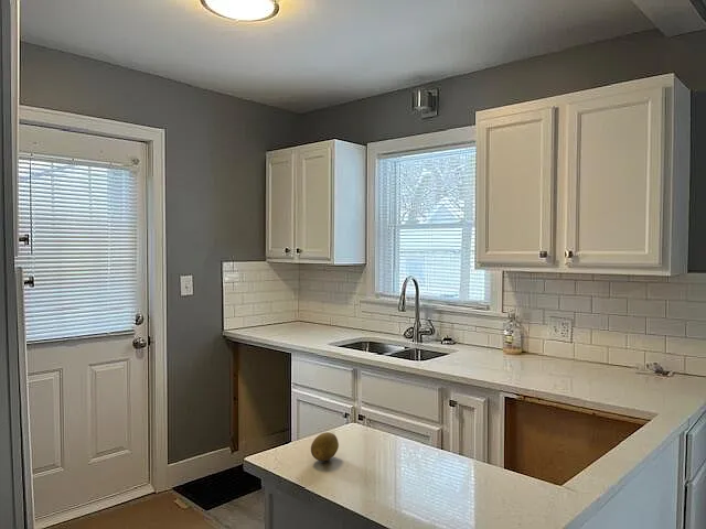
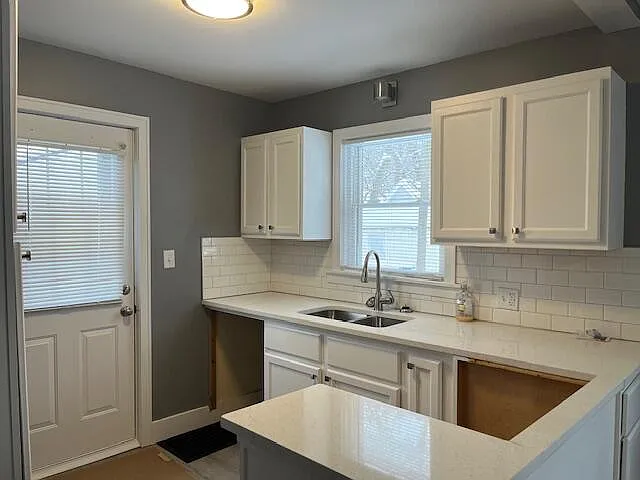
- fruit (324, 446)
